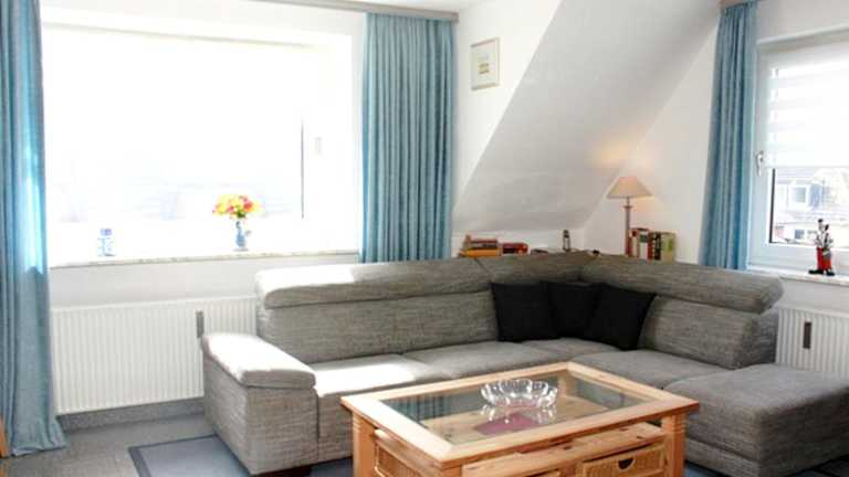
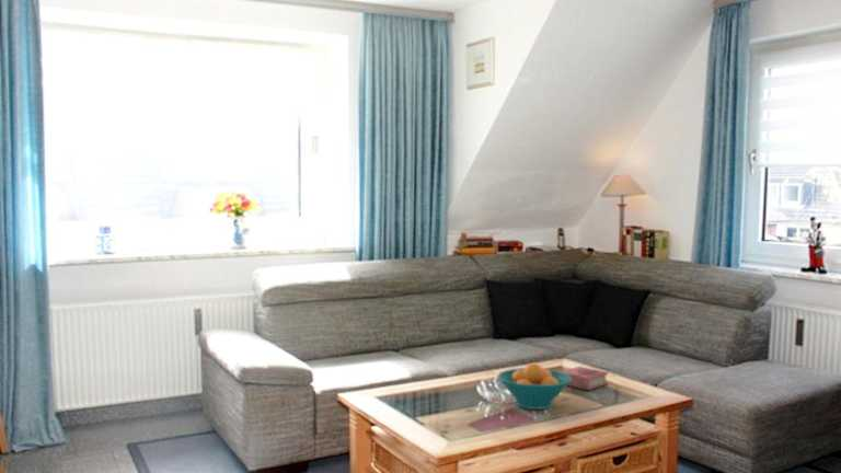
+ fruit bowl (533, 383)
+ book (583, 378)
